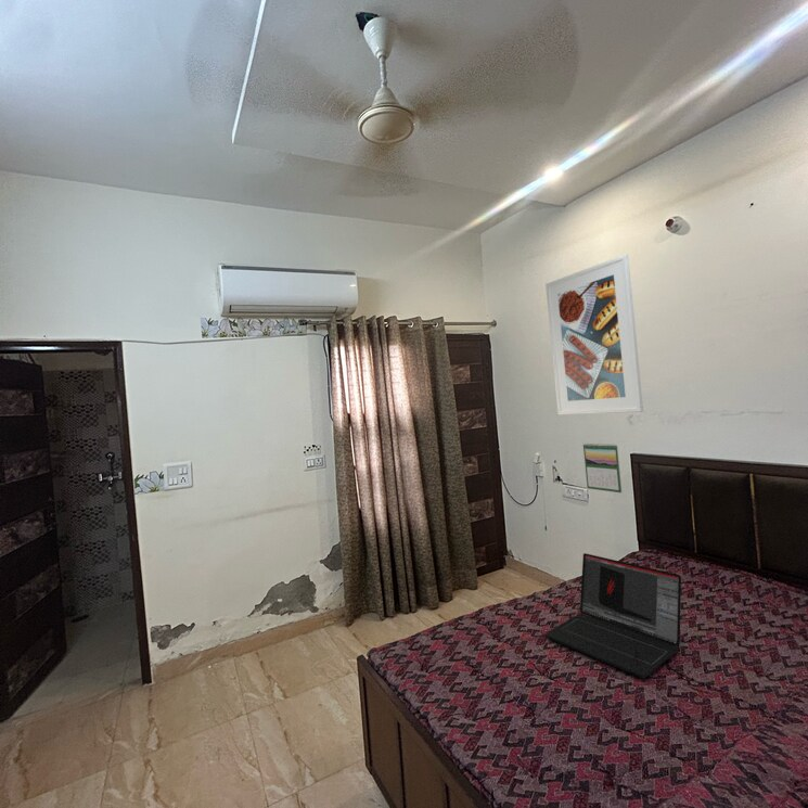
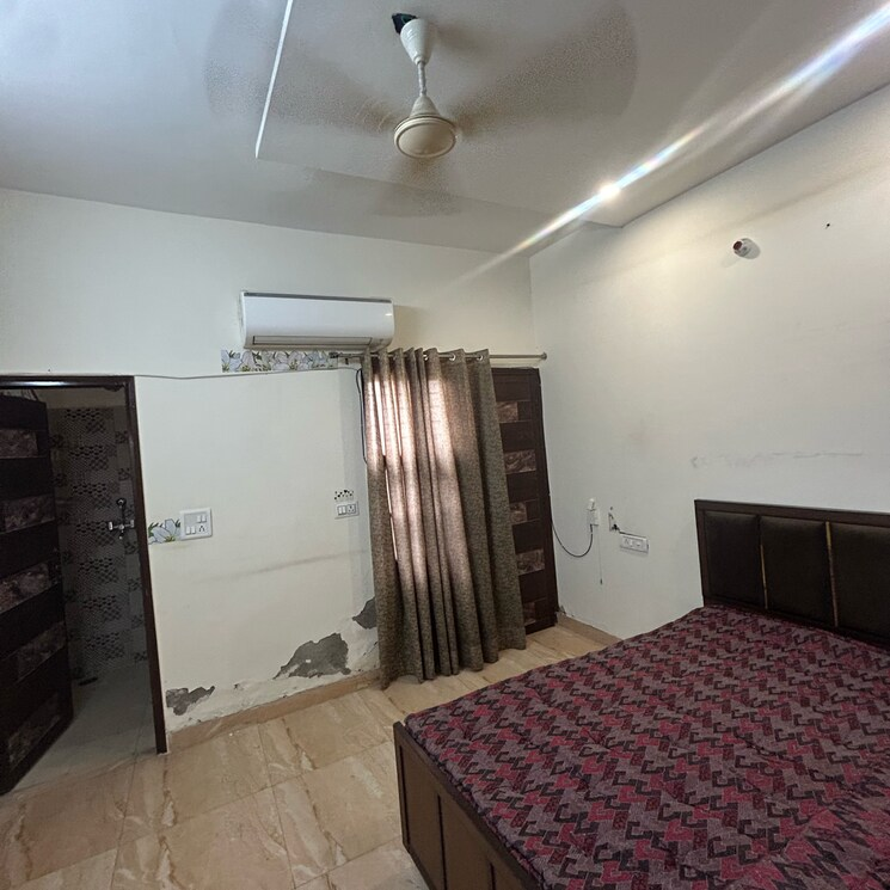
- laptop (610, 607)
- calendar (601, 466)
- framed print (589, 342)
